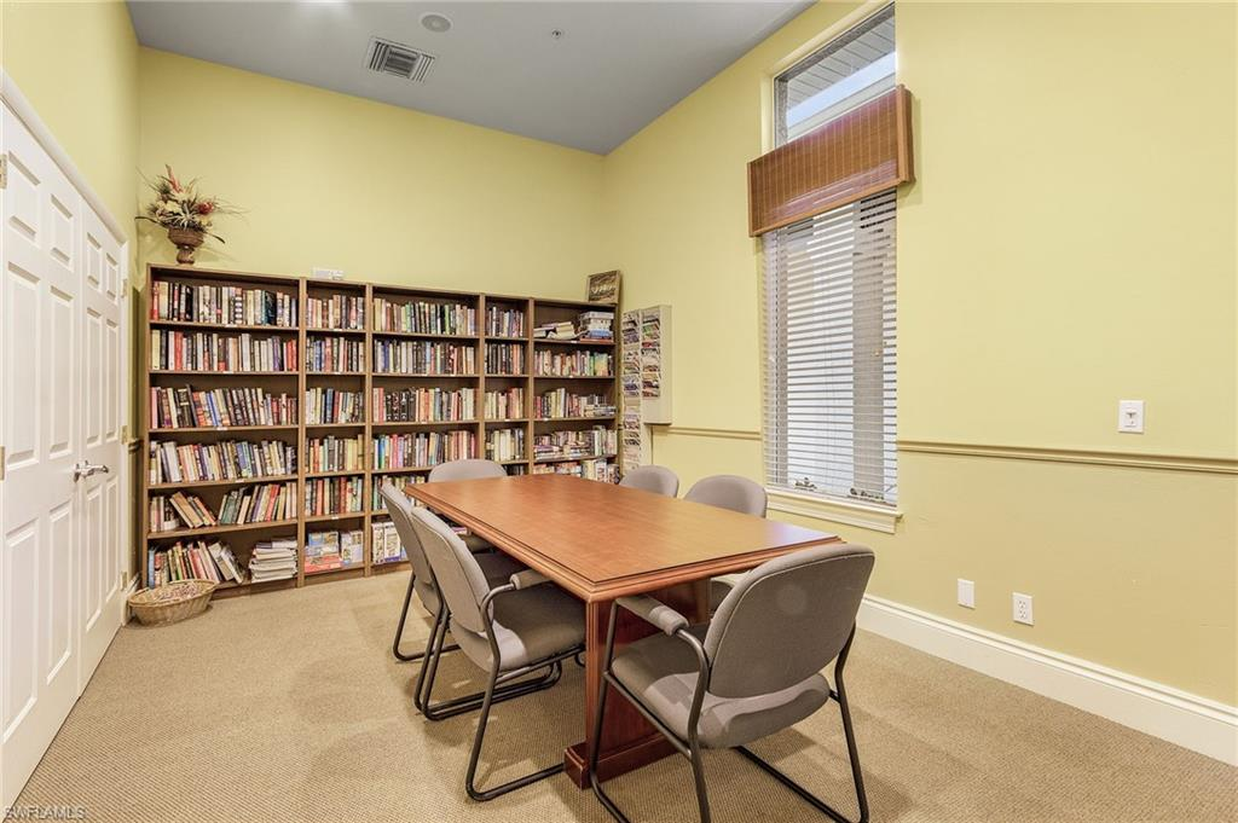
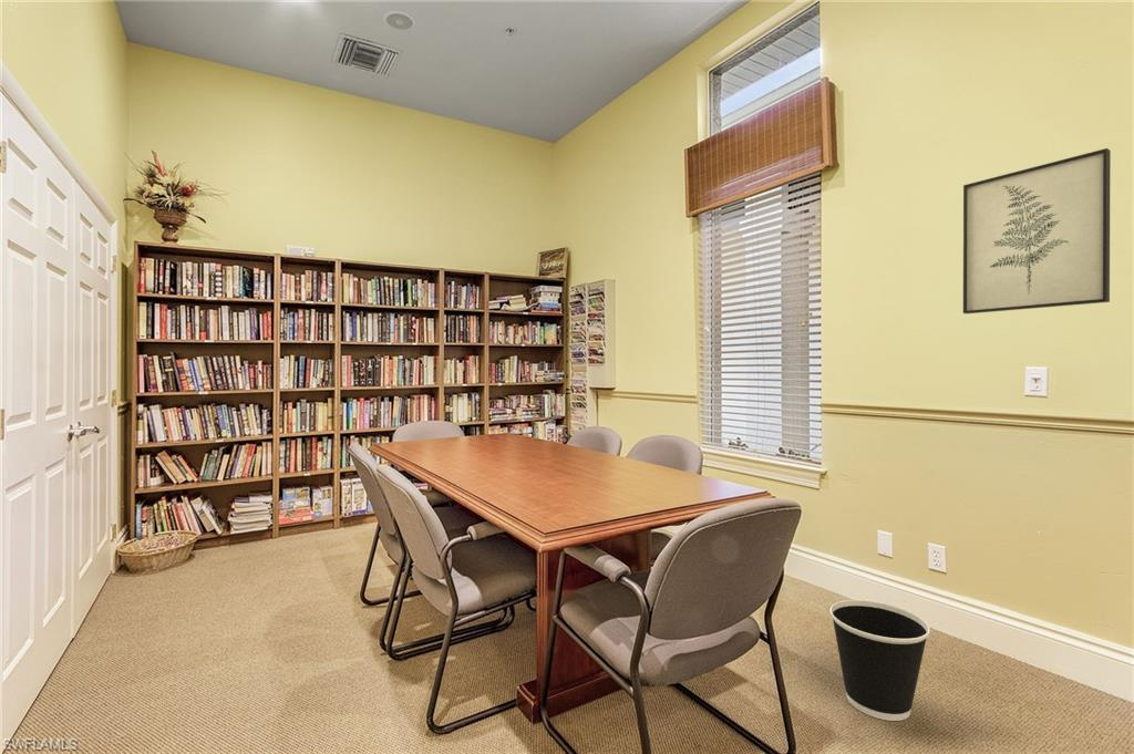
+ wastebasket (877, 660)
+ wall art (1030, 238)
